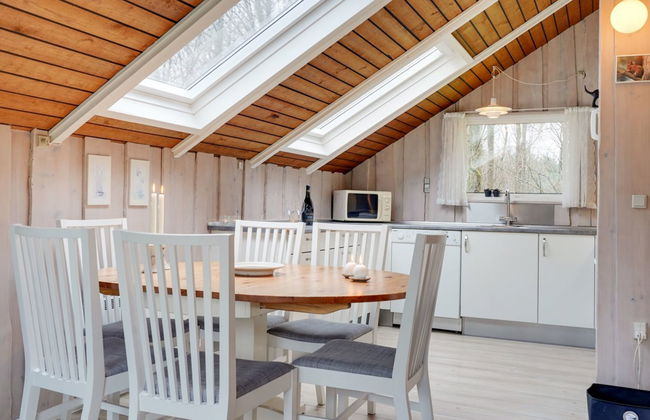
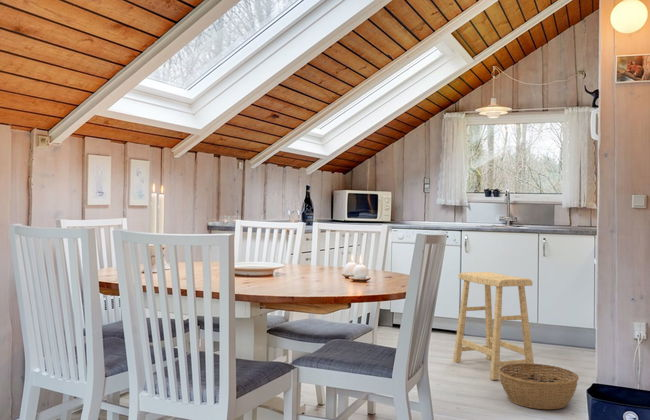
+ stool (491, 322)
+ basket (537, 386)
